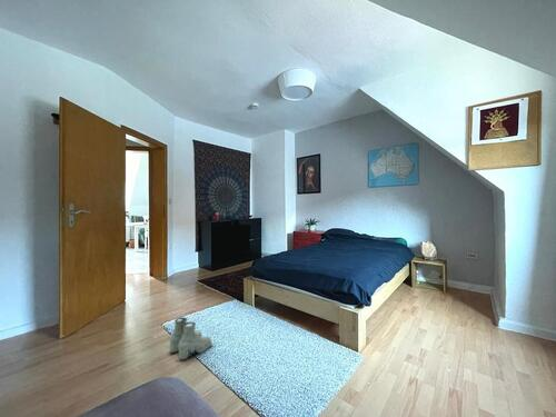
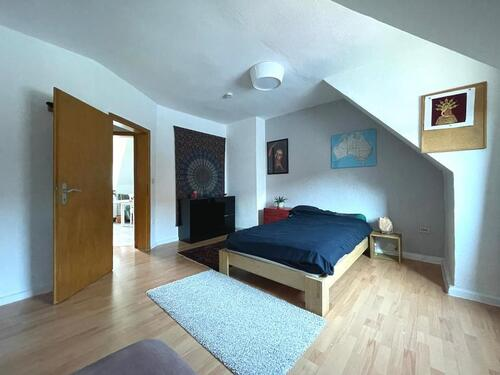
- boots (190, 334)
